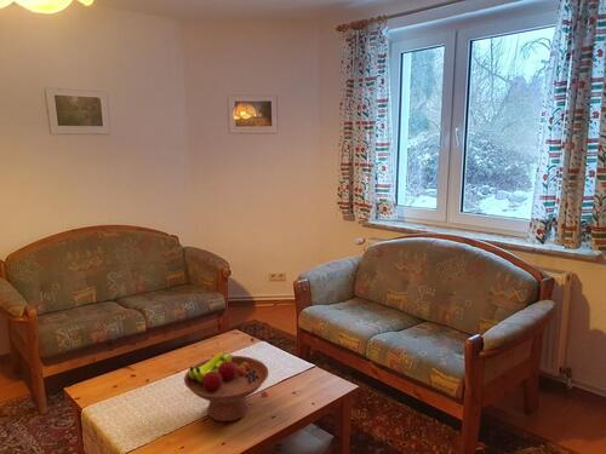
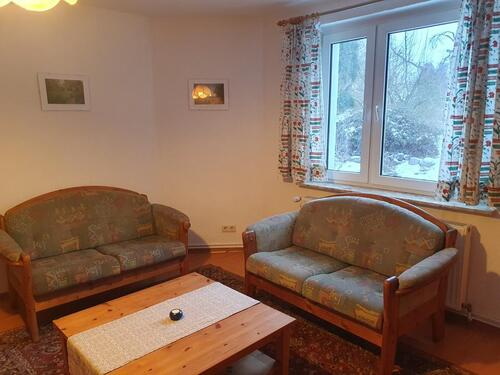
- fruit bowl (227, 385)
